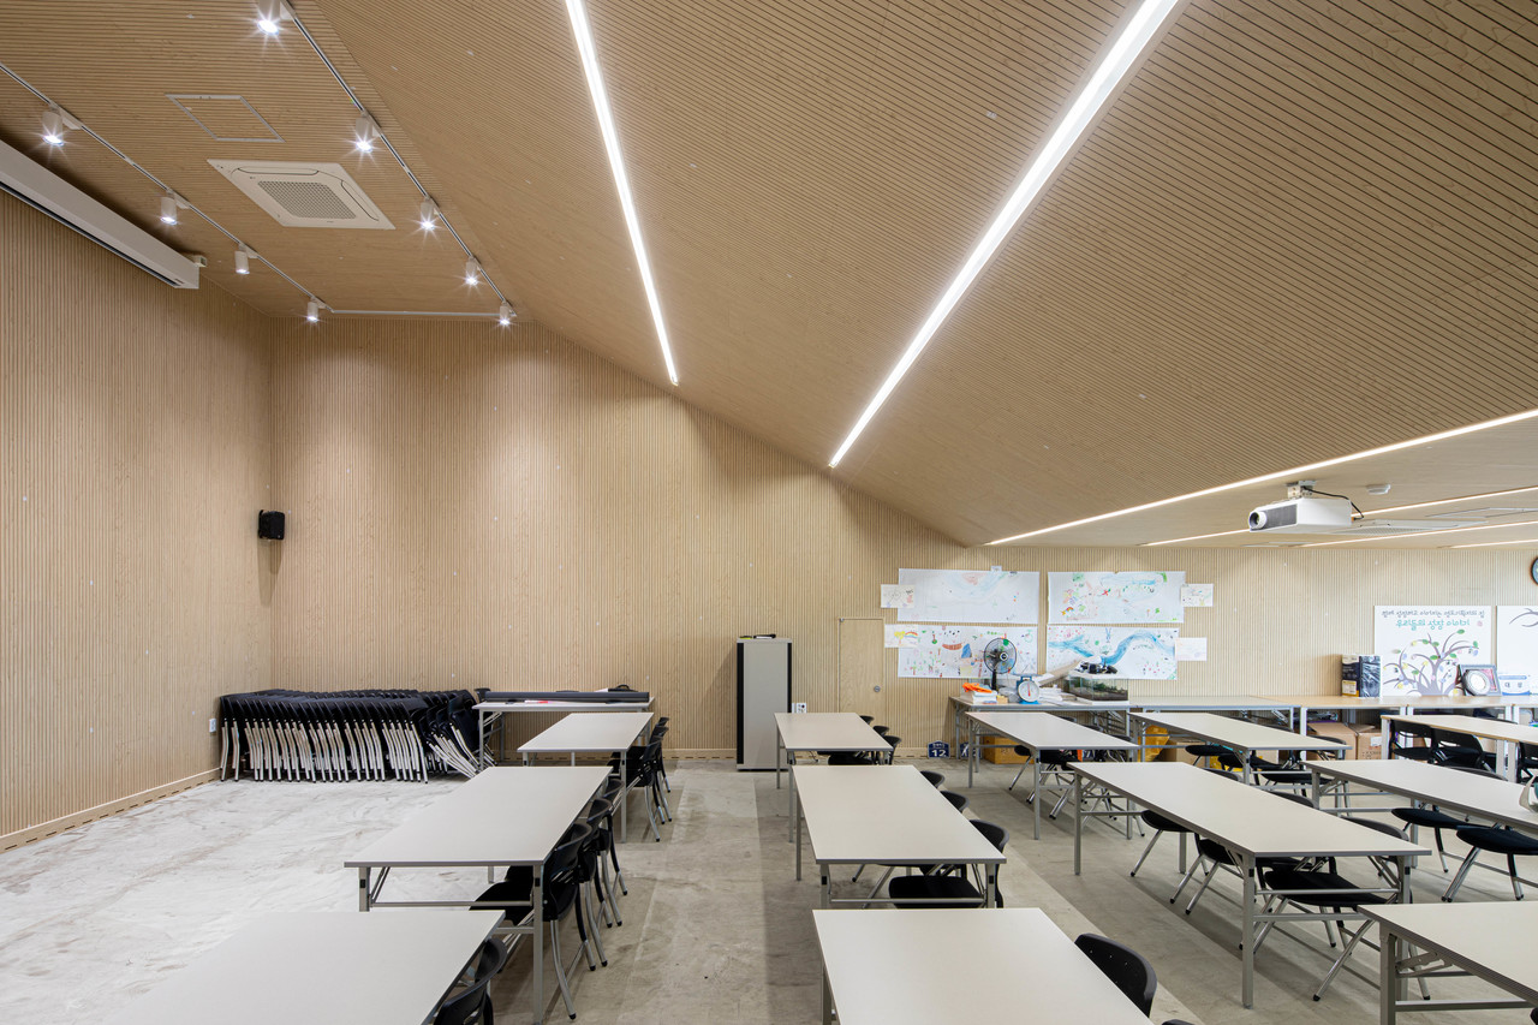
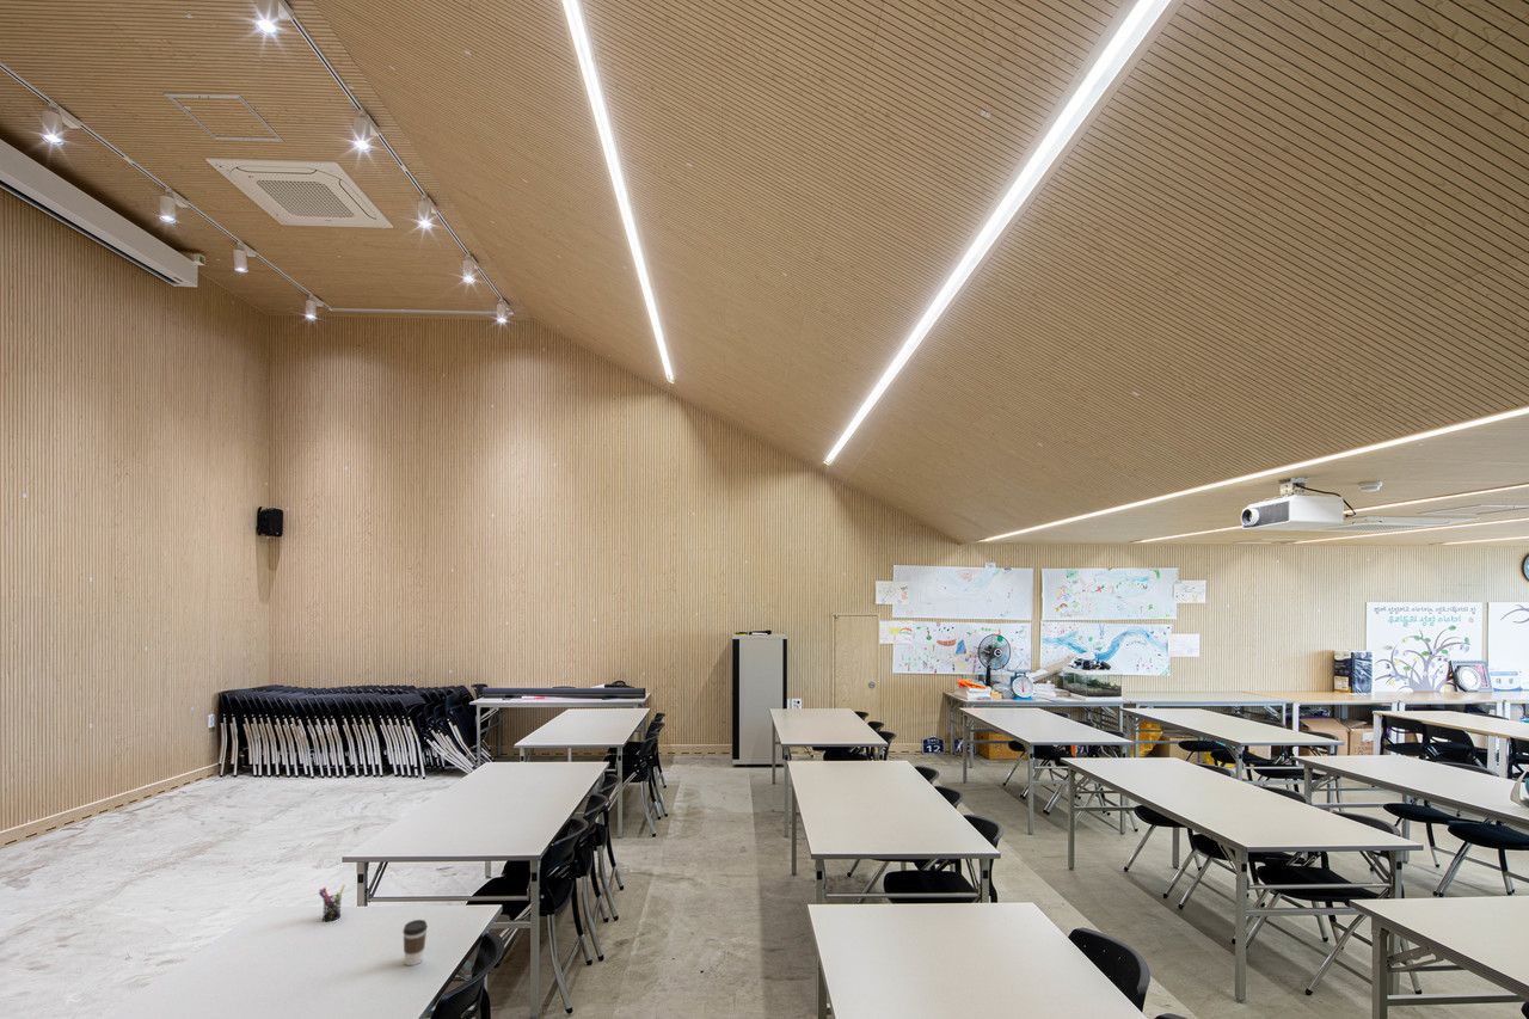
+ pen holder (332, 901)
+ coffee cup (415, 943)
